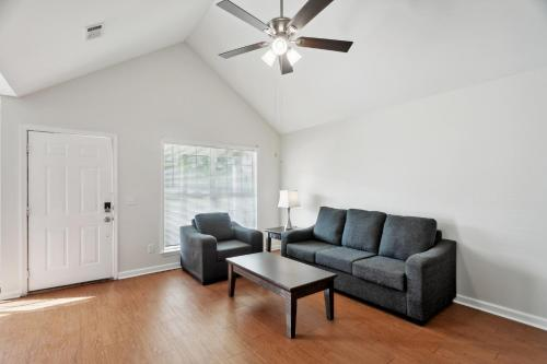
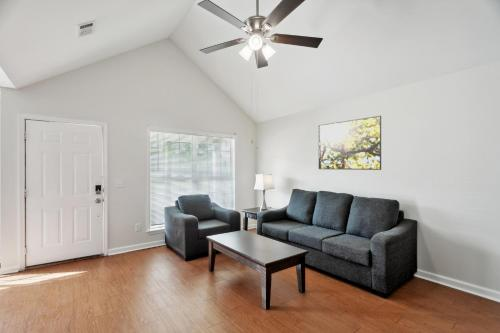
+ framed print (346, 145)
